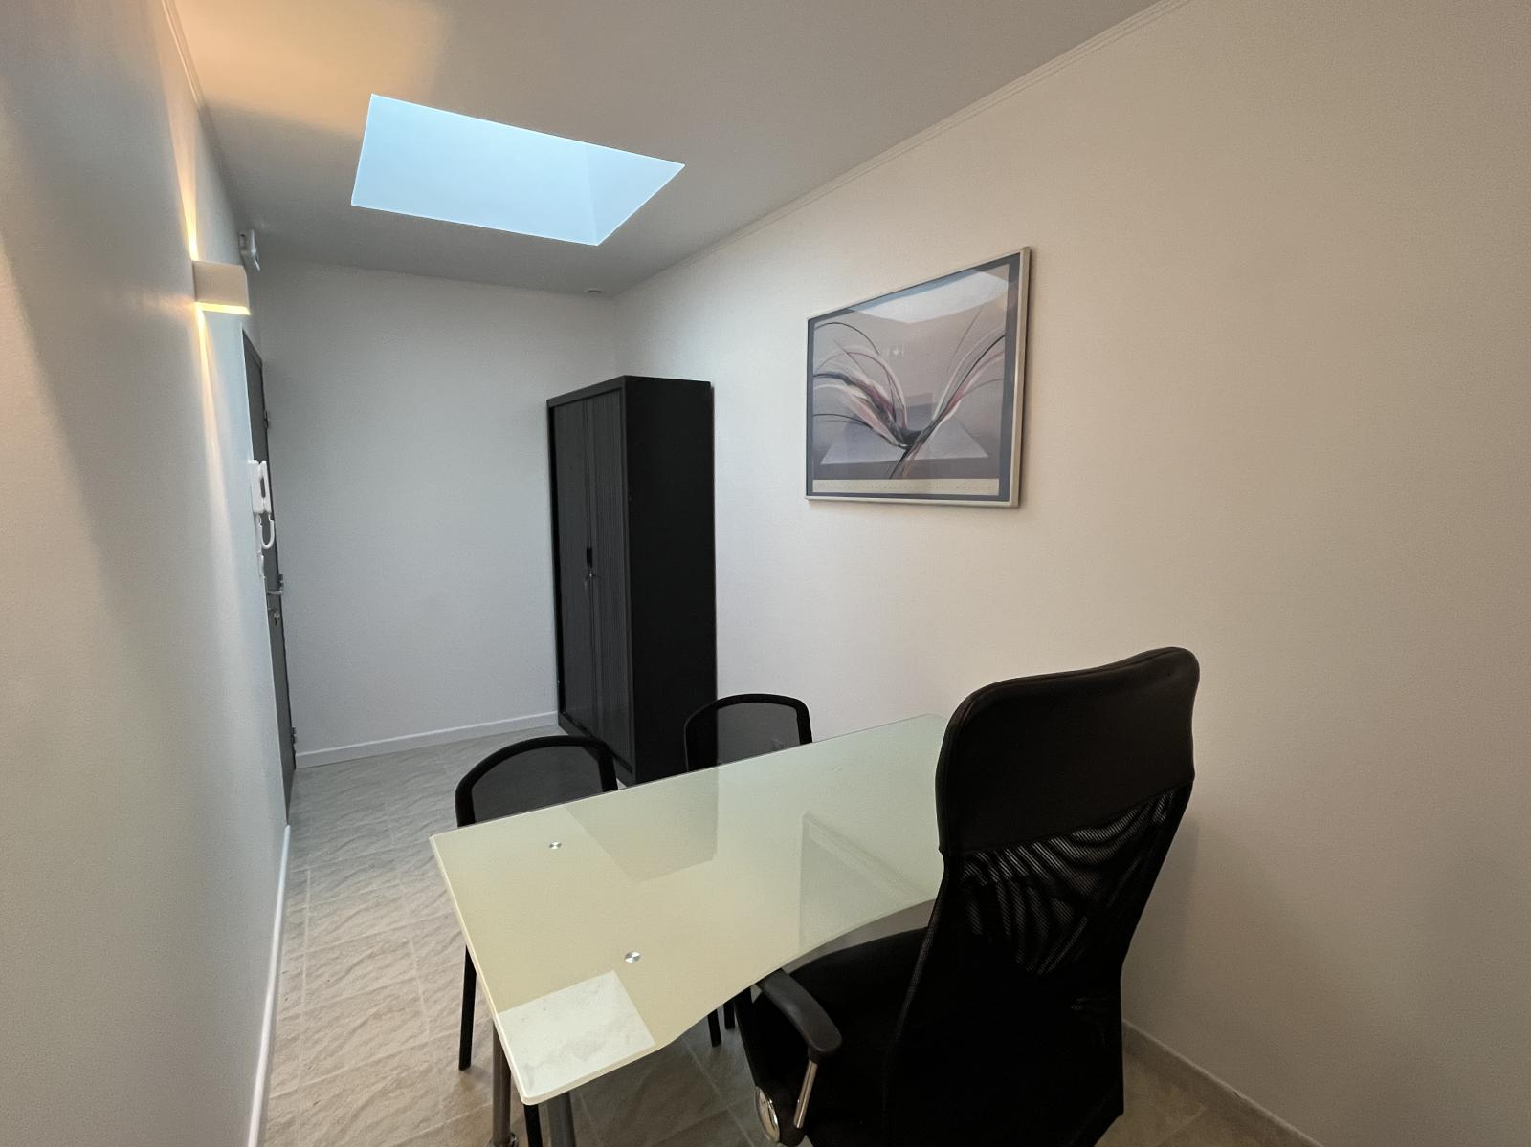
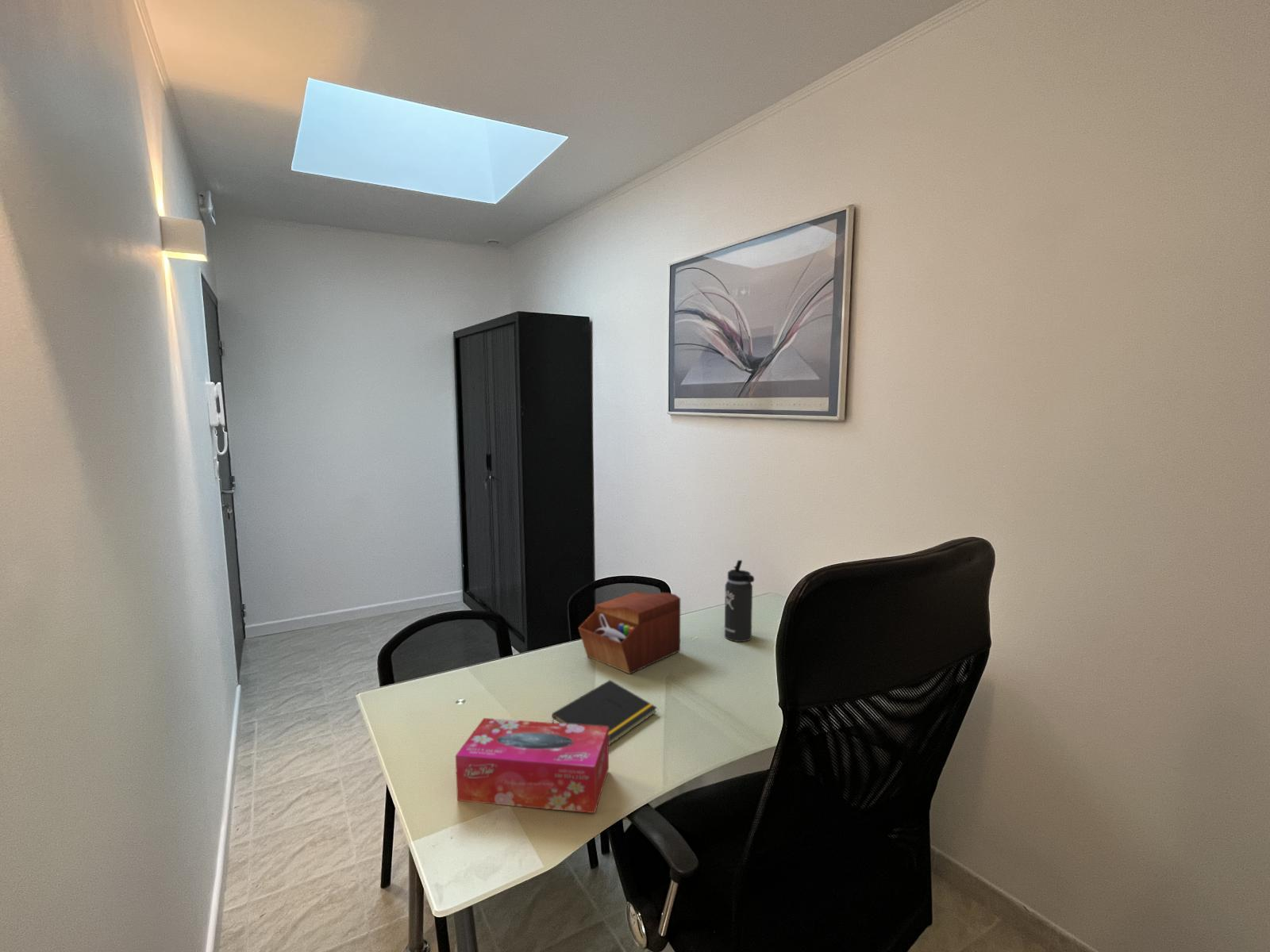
+ thermos bottle (741, 599)
+ tissue box (535, 762)
+ notepad (606, 712)
+ sewing box (629, 627)
